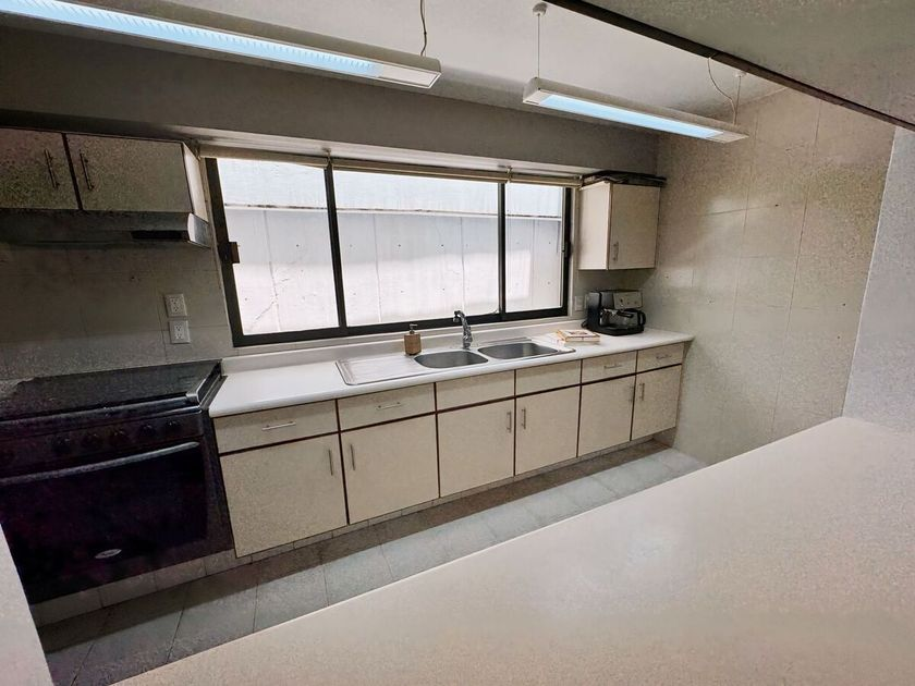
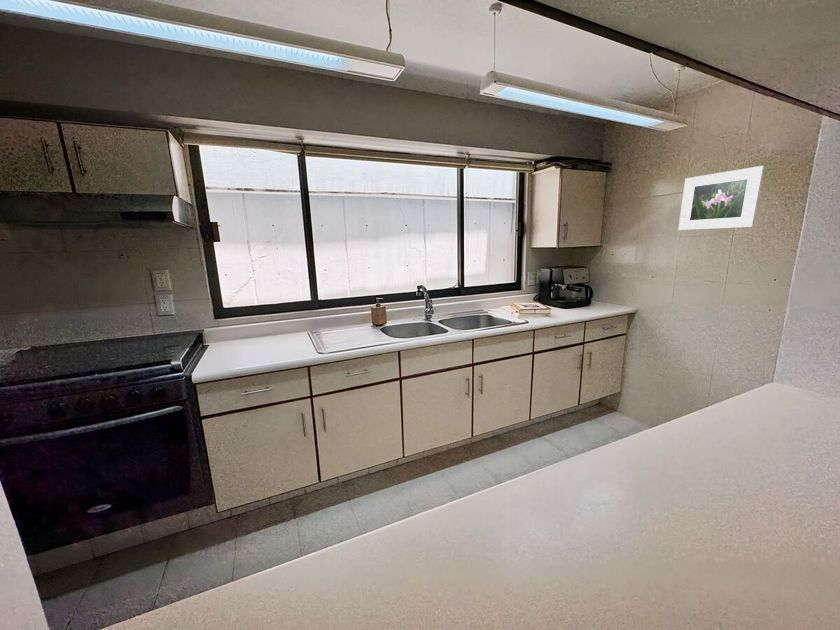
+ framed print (717, 201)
